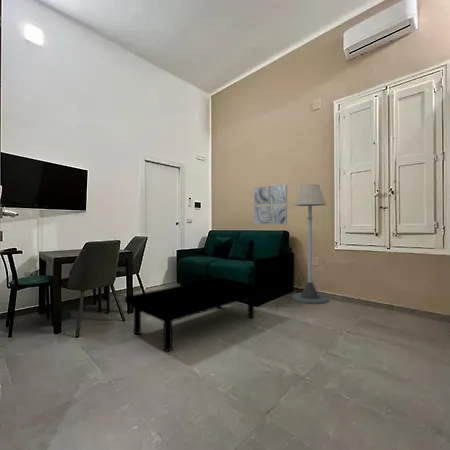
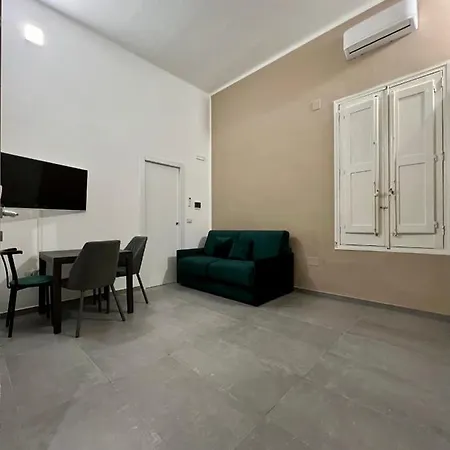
- wall art (269, 204)
- coffee table (198, 308)
- floor lamp (310, 242)
